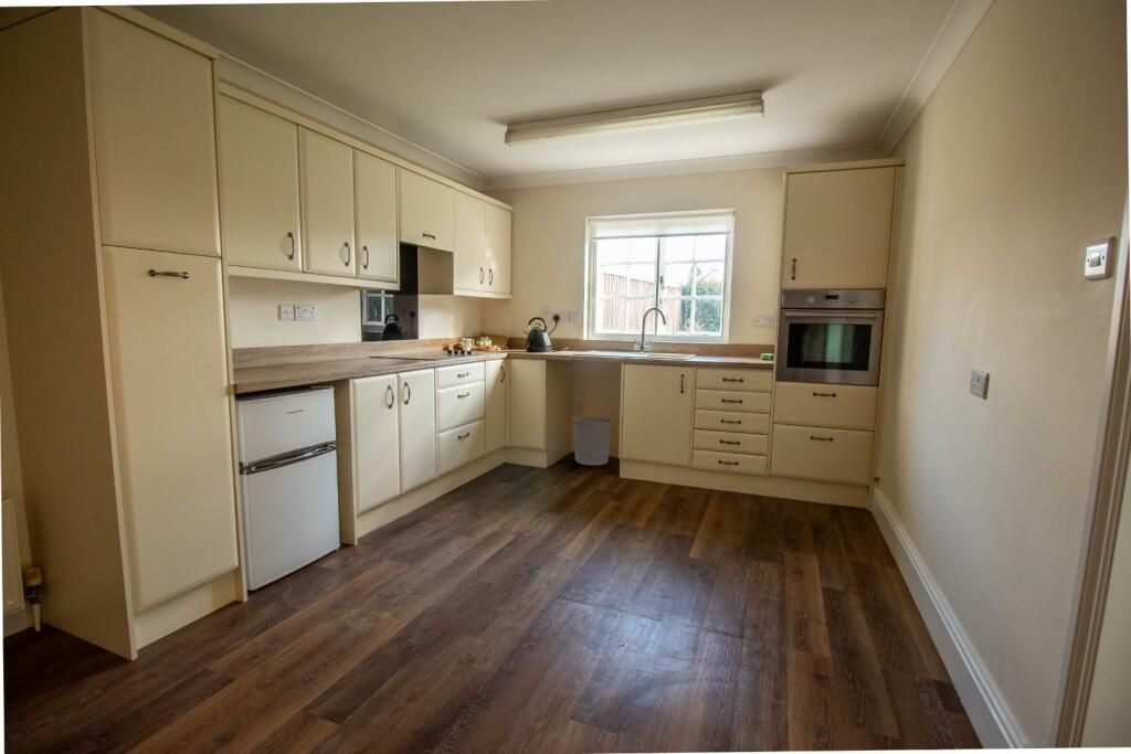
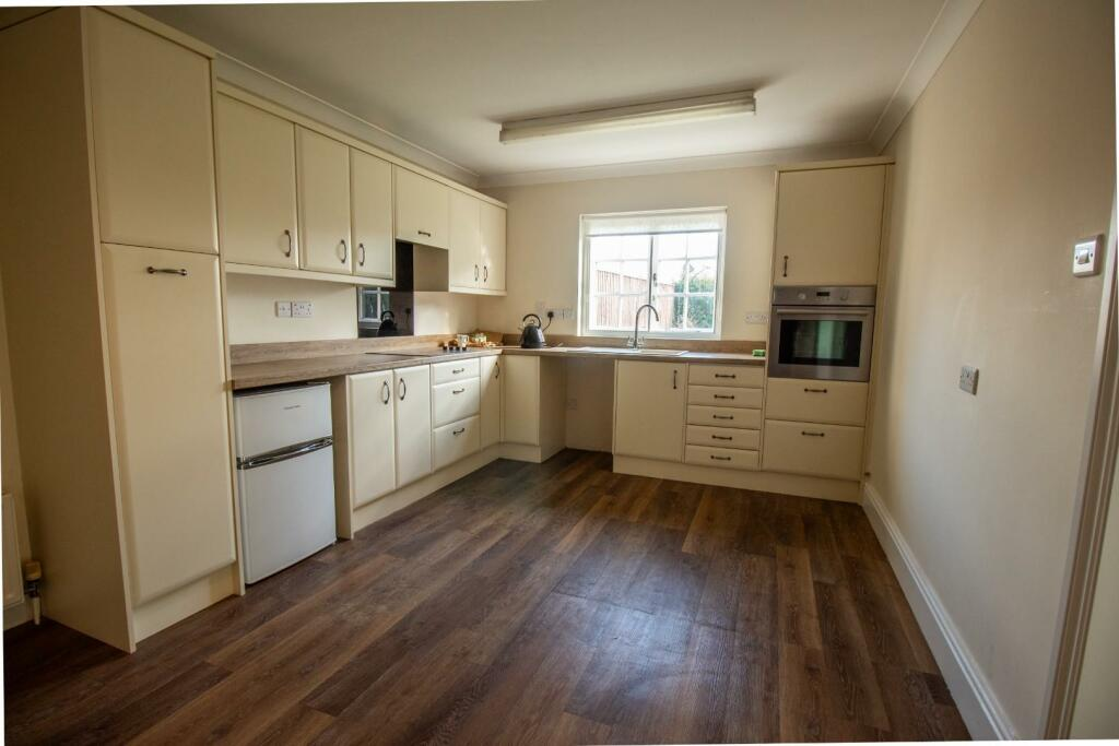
- waste bin (591, 440)
